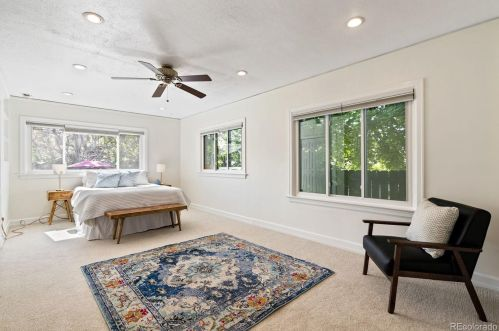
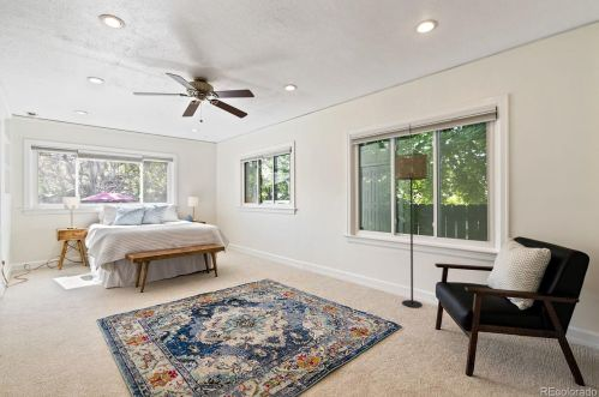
+ floor lamp (411, 229)
